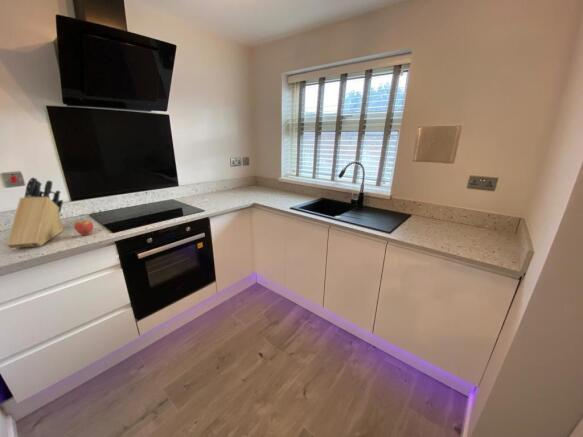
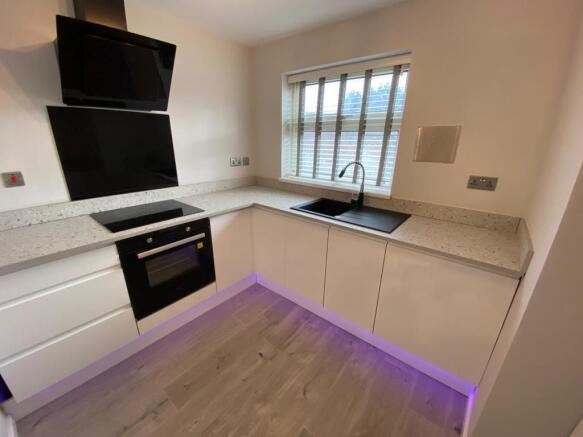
- knife block (35, 209)
- fruit (84, 226)
